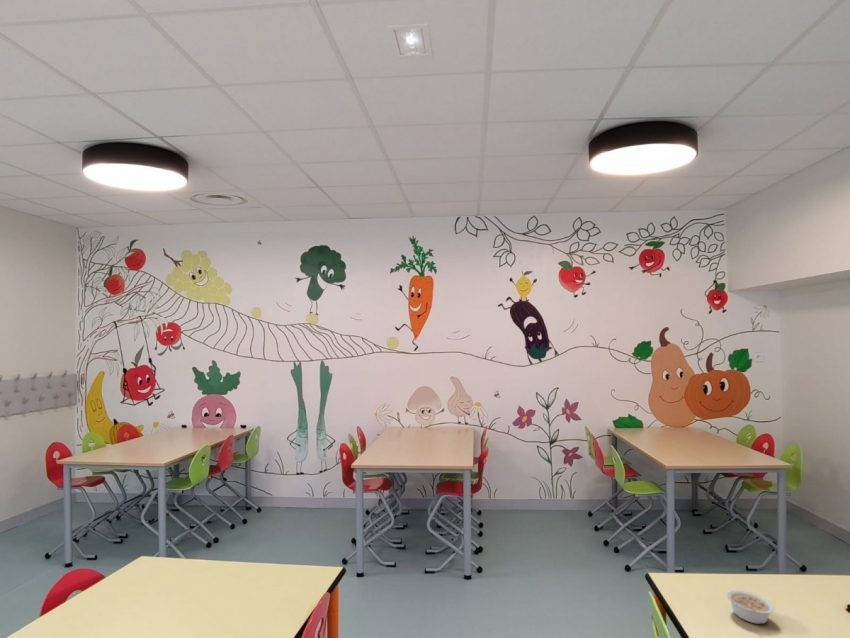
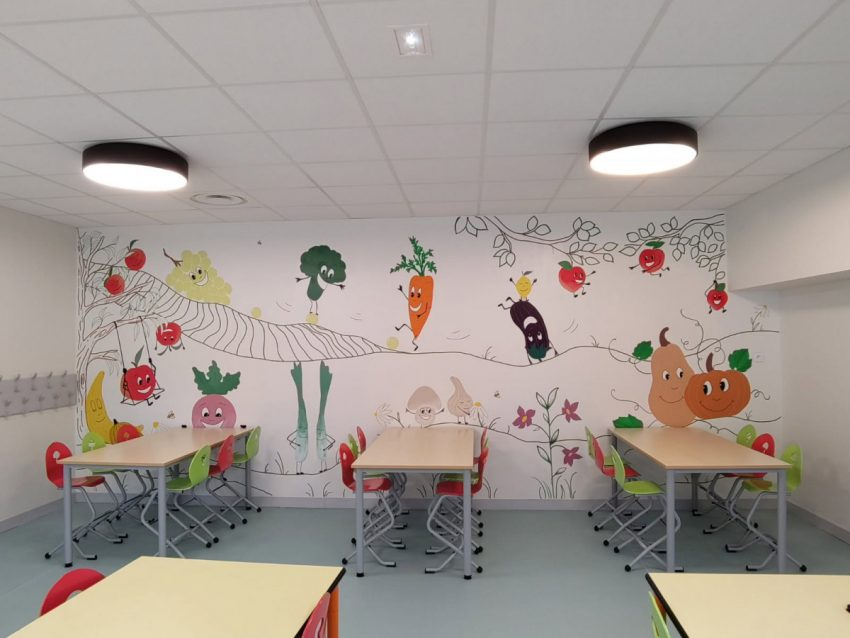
- legume (751, 607)
